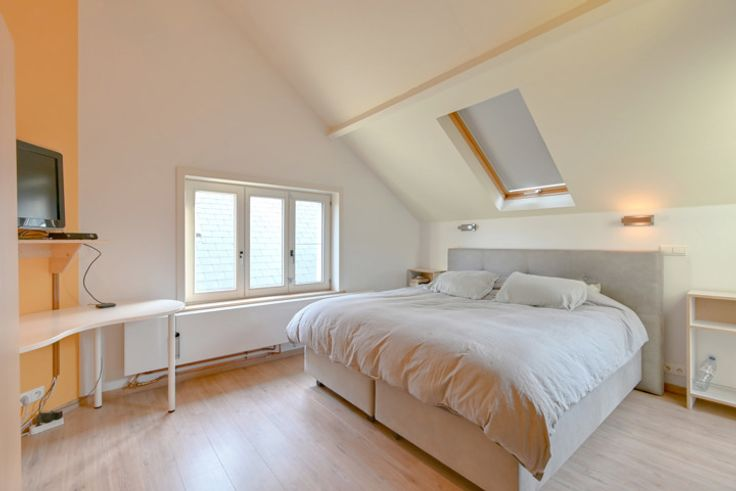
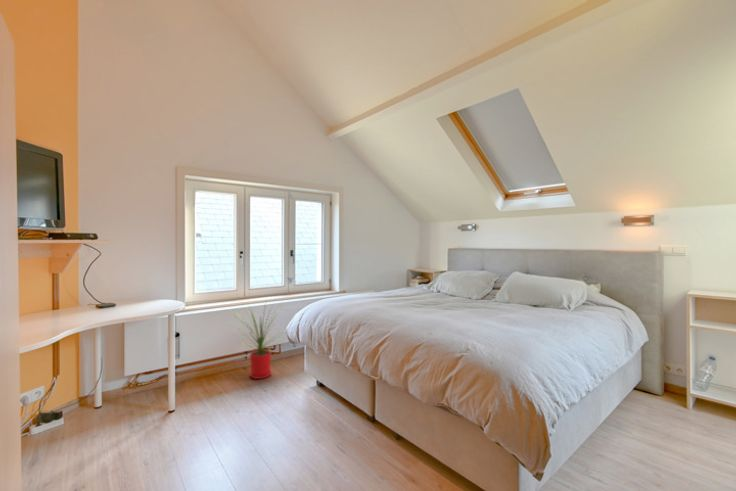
+ house plant (260, 338)
